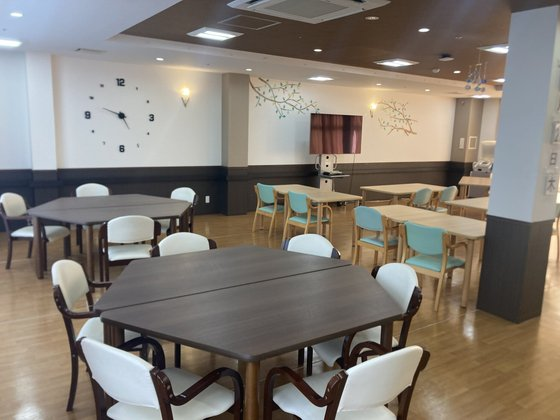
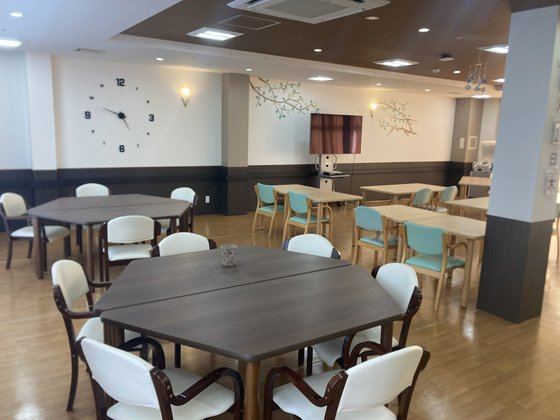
+ cup (228, 255)
